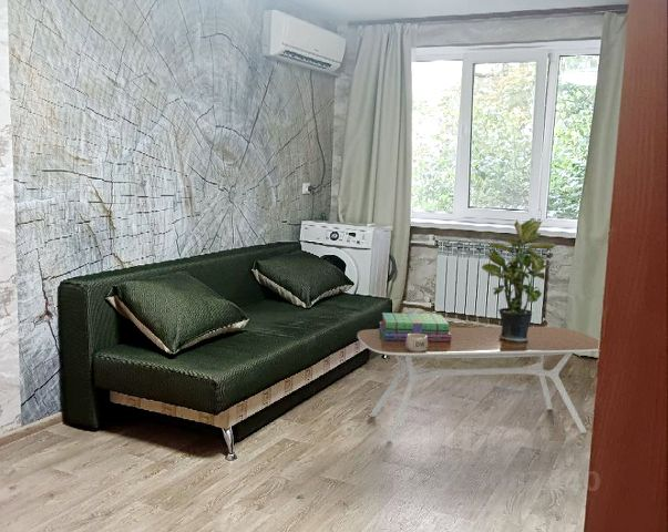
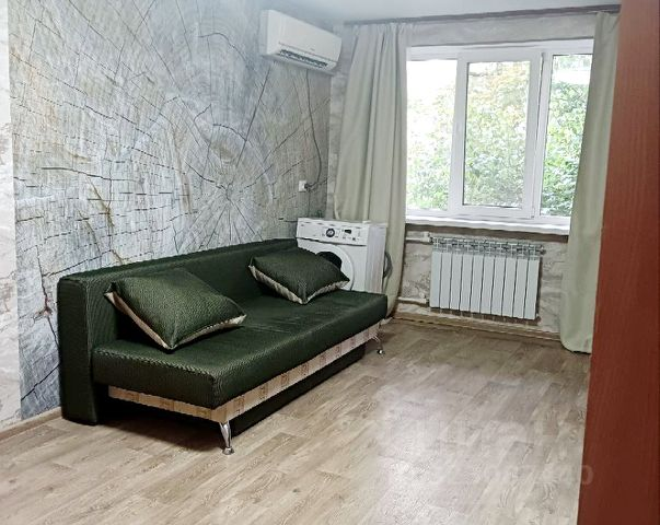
- mug (415, 341)
- stack of books (413, 326)
- potted plant (517, 278)
- coffee table (477, 374)
